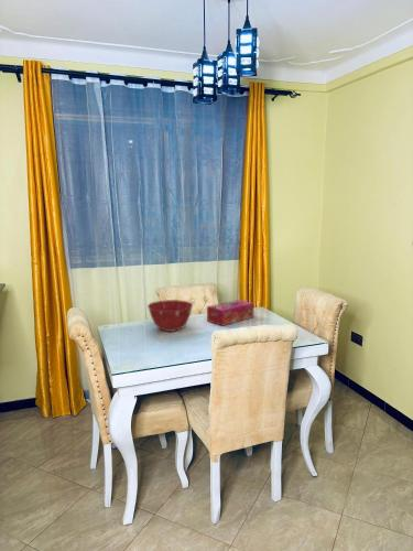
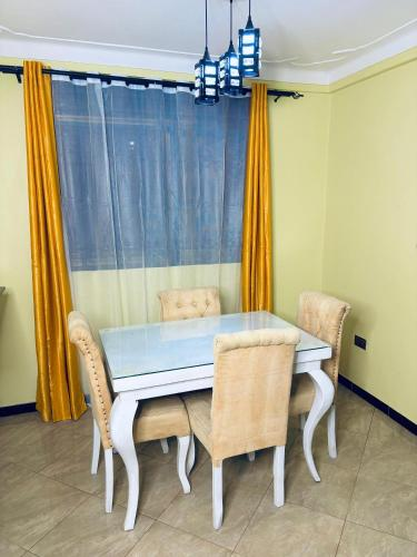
- mixing bowl (171, 316)
- tissue box (230, 312)
